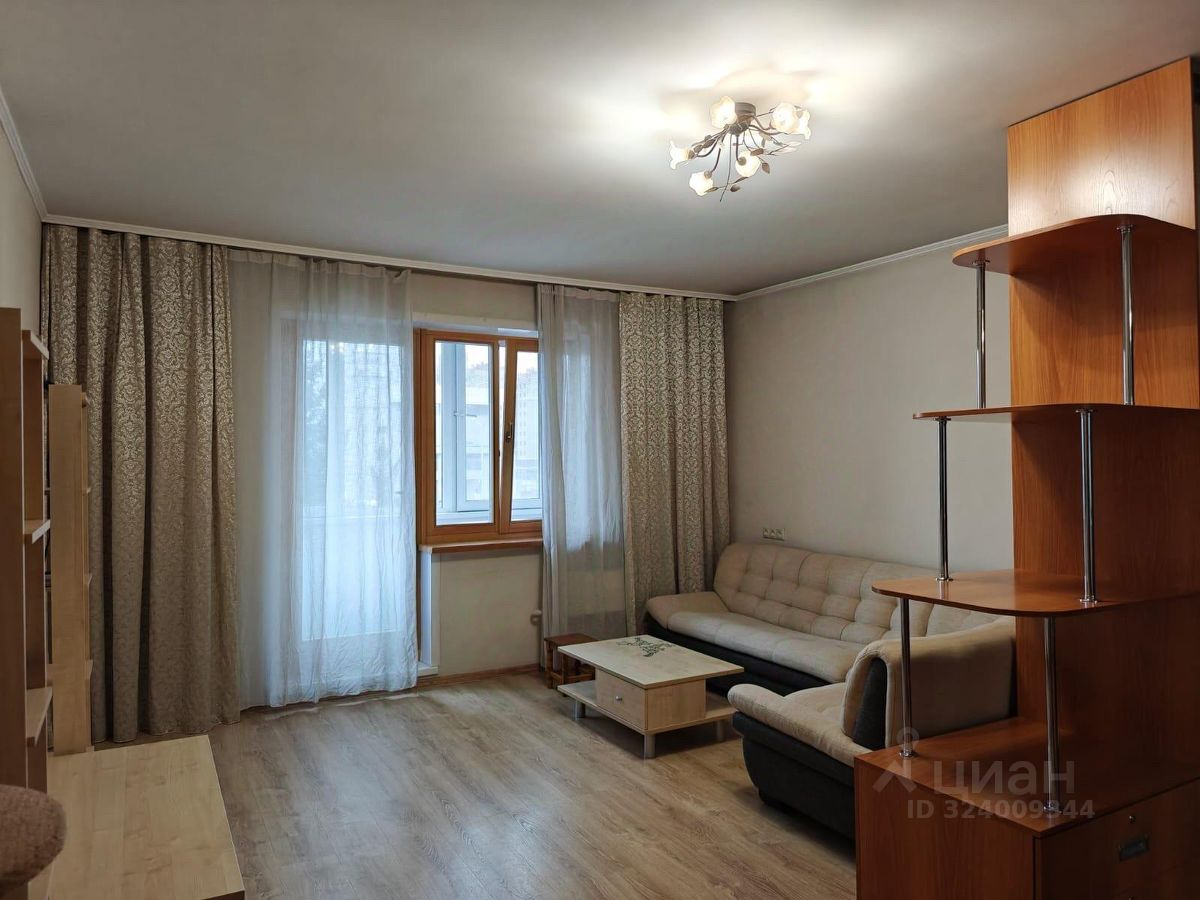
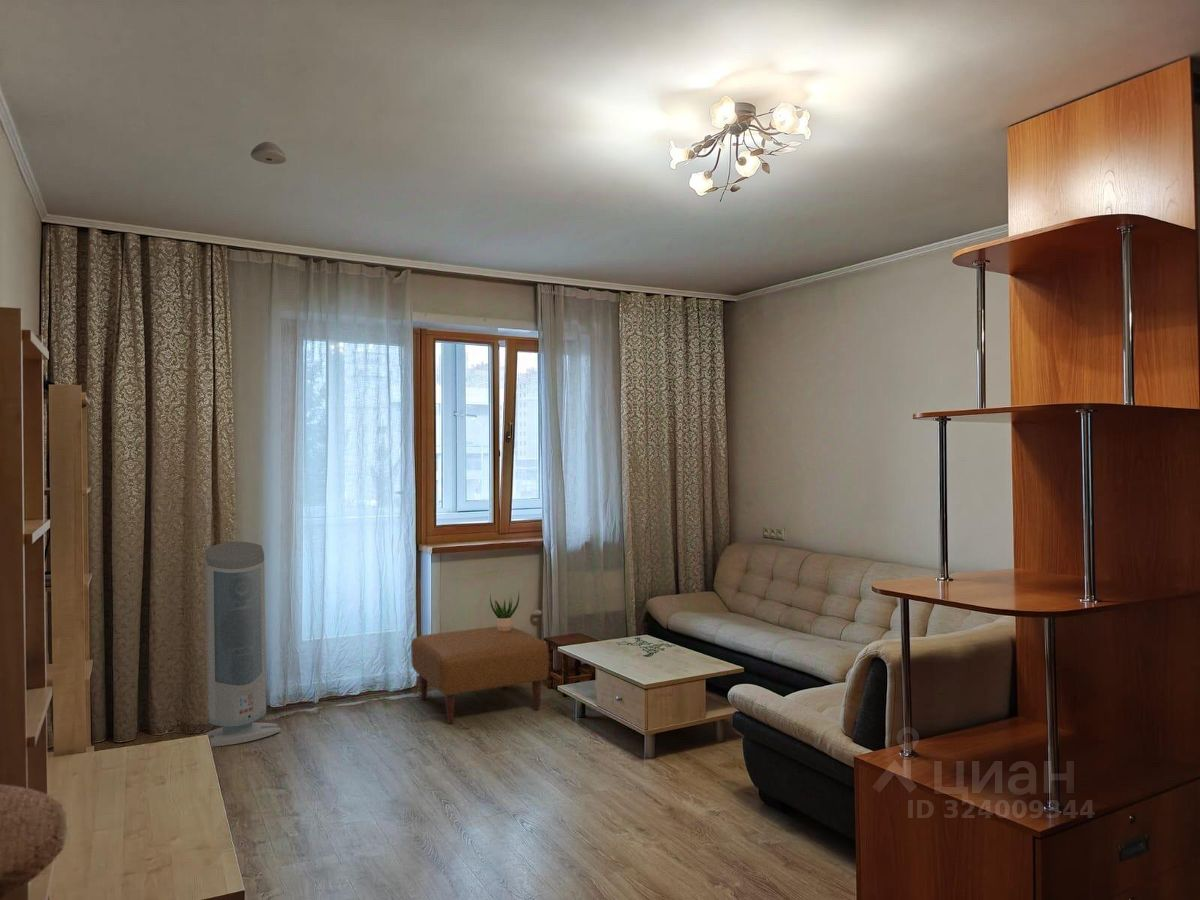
+ potted plant (504, 609)
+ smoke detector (268, 151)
+ air purifier (236, 639)
+ ottoman (478, 670)
